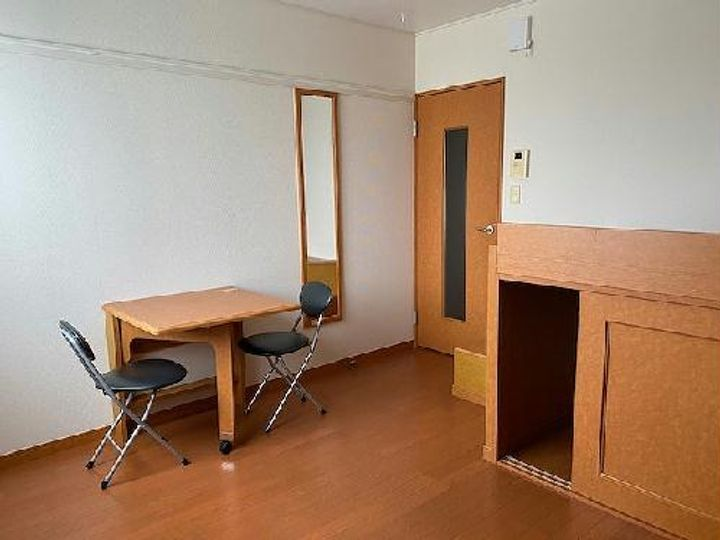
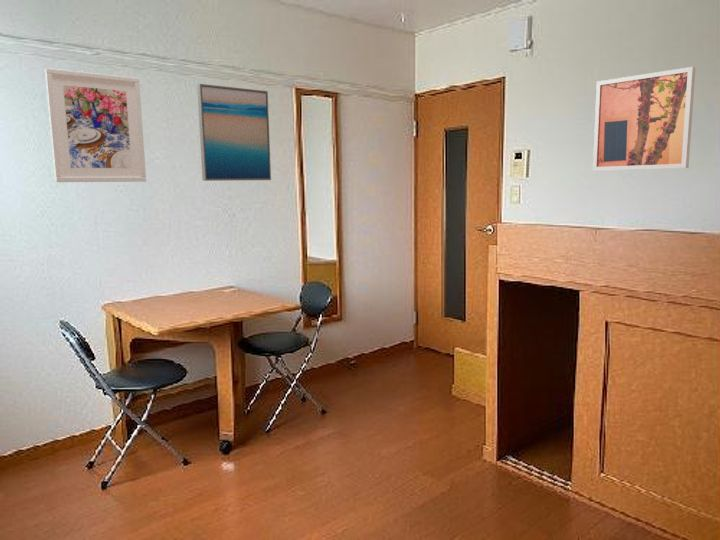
+ wall art (235, 134)
+ wall art (640, 122)
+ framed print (98, 128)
